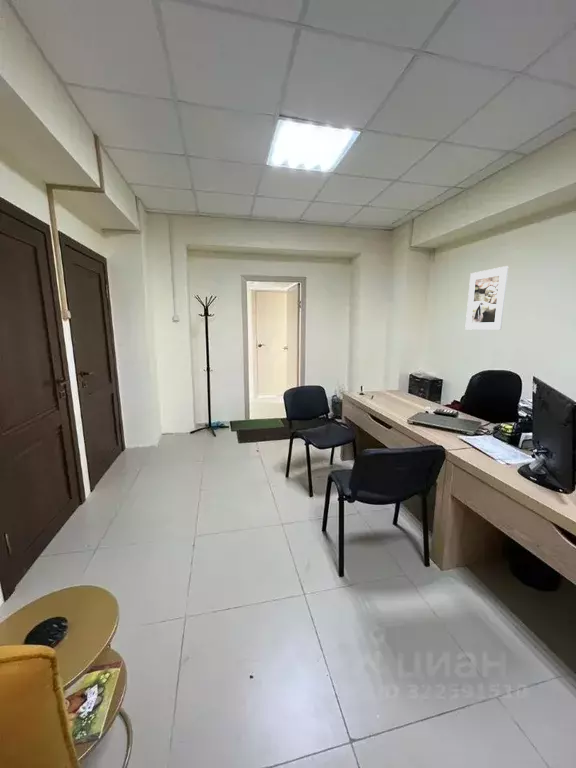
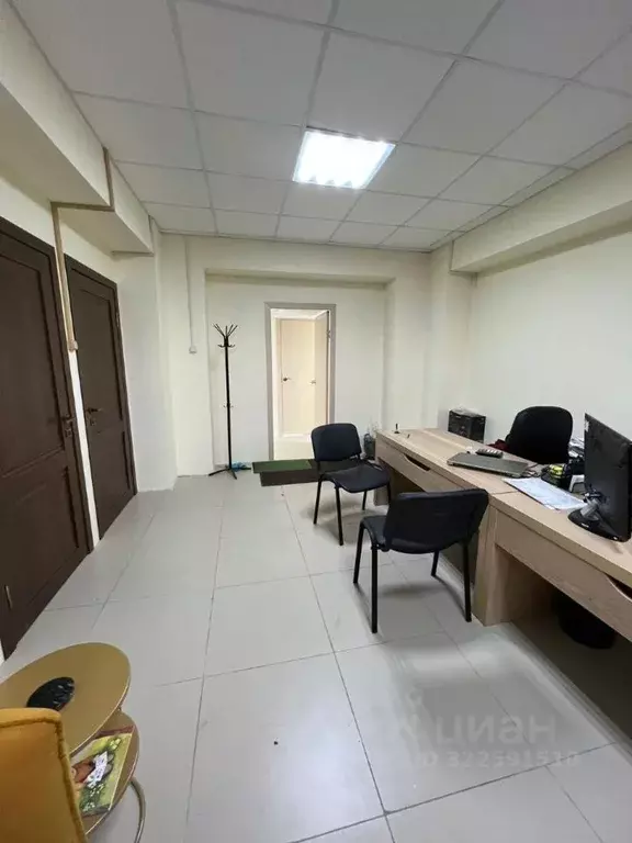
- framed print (485, 300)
